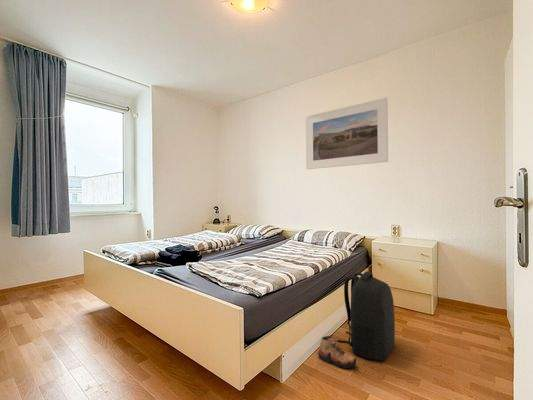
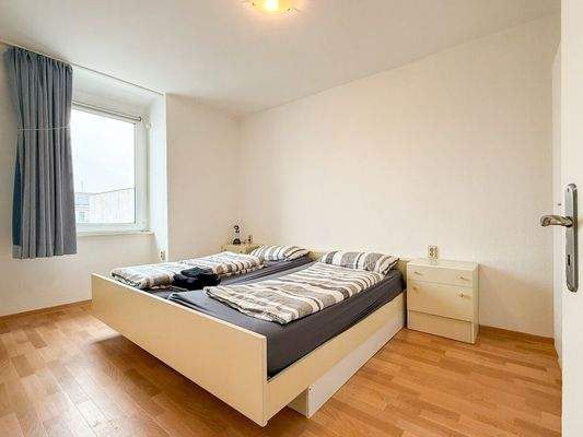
- backpack (365, 307)
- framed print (342, 137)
- shoe (336, 349)
